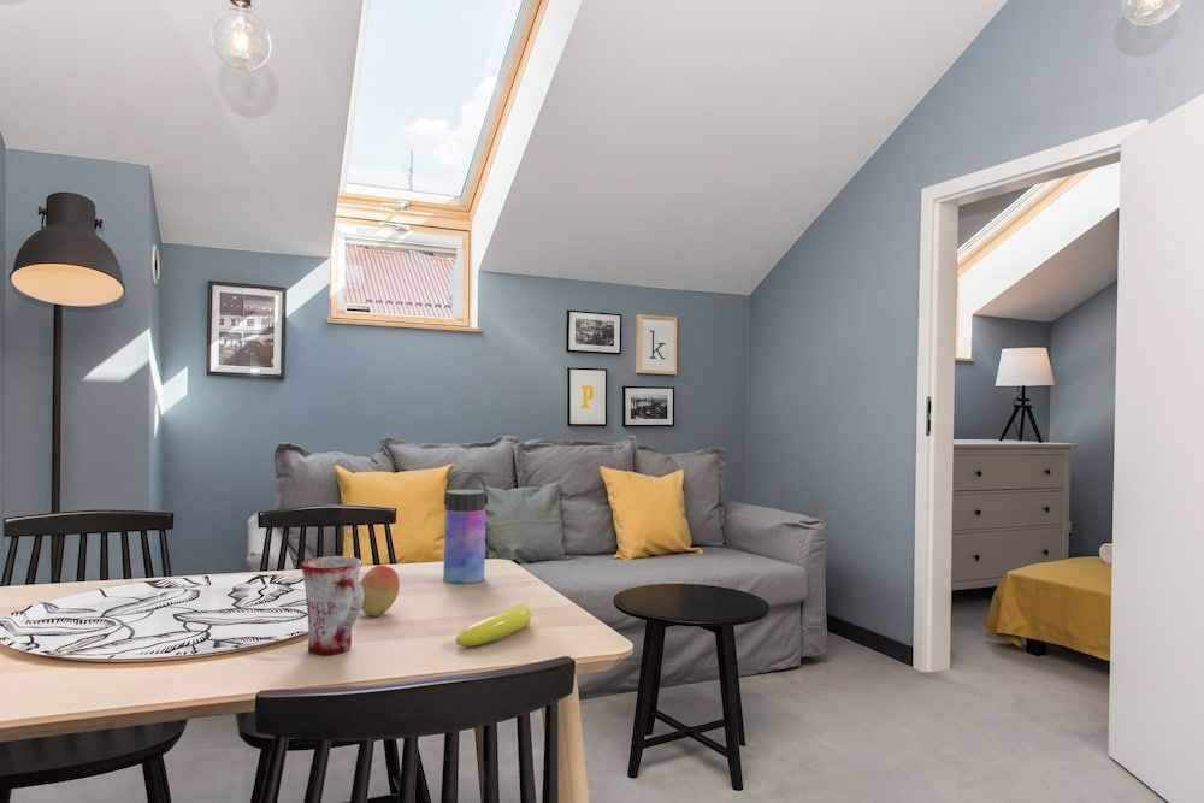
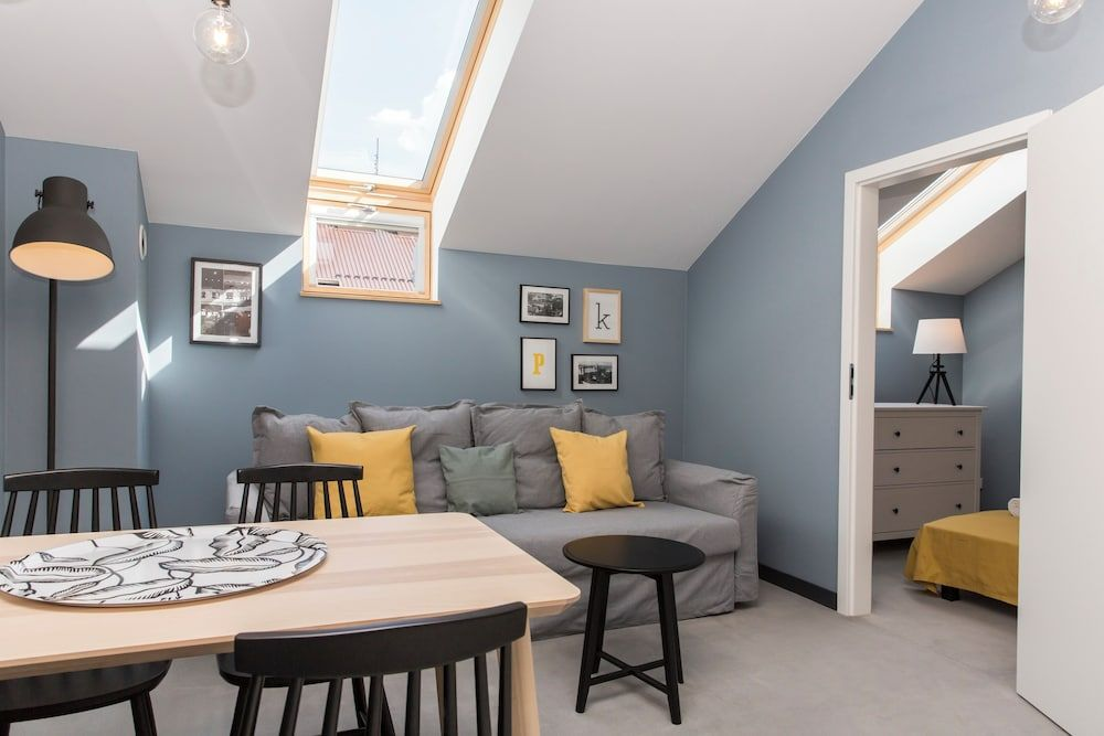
- mug (337, 607)
- water bottle (465, 525)
- fruit (378, 589)
- banana (492, 622)
